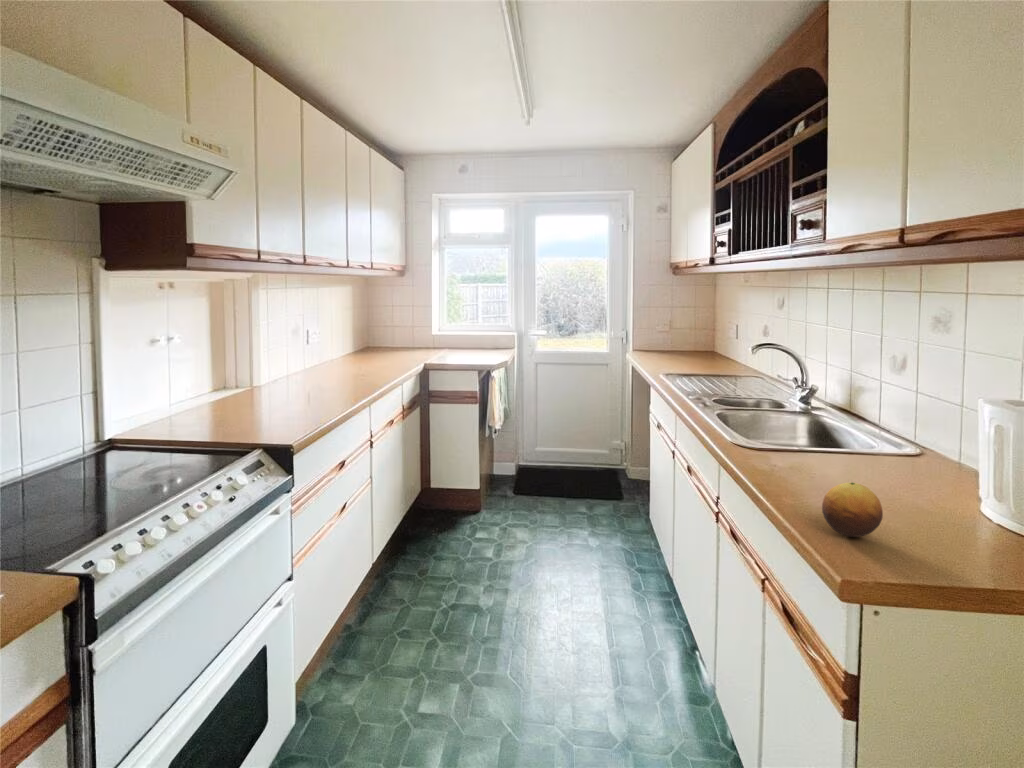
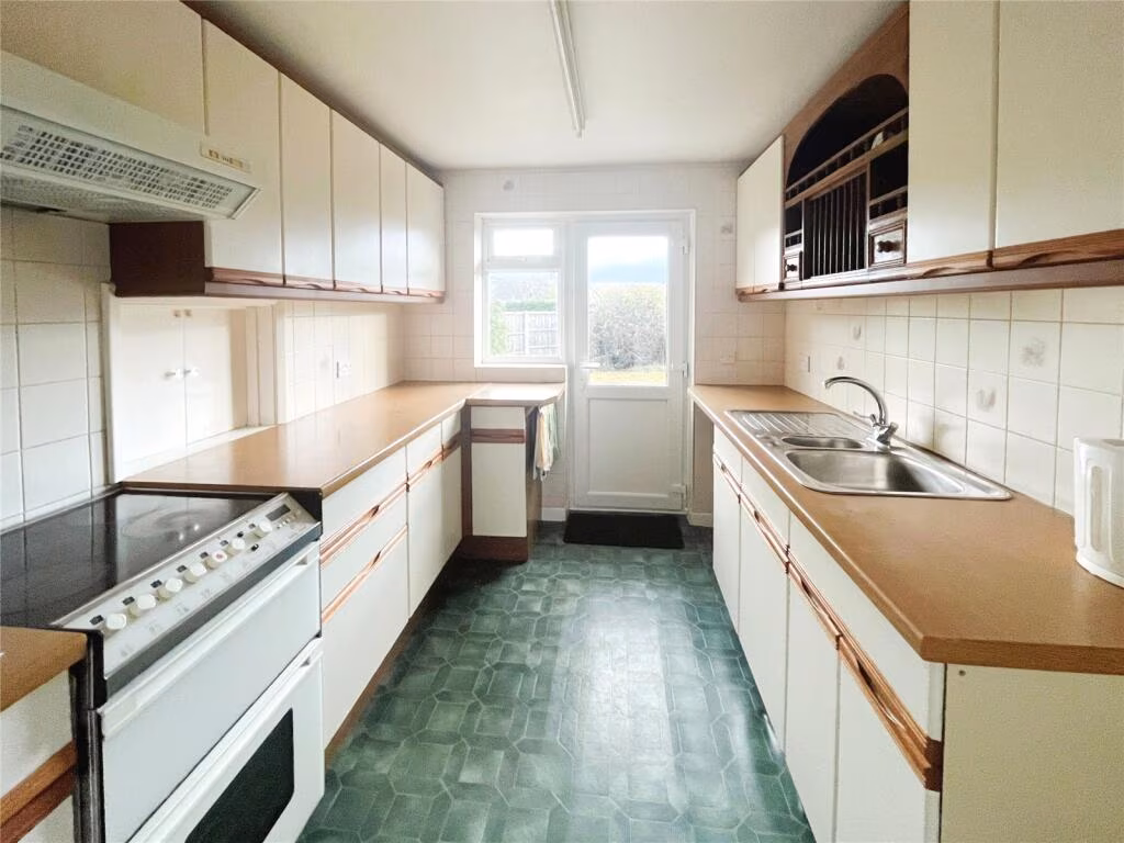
- fruit (851, 509)
